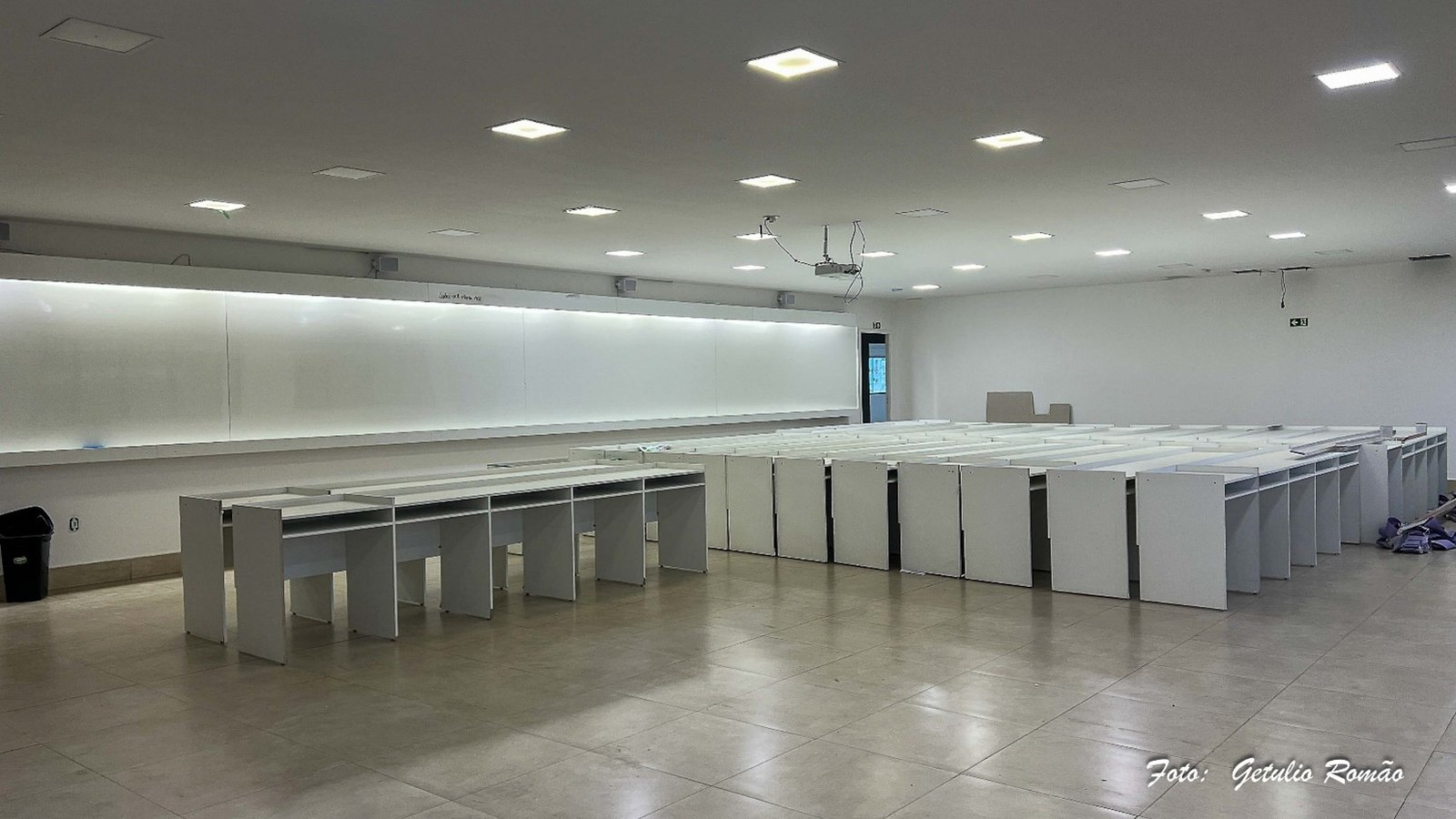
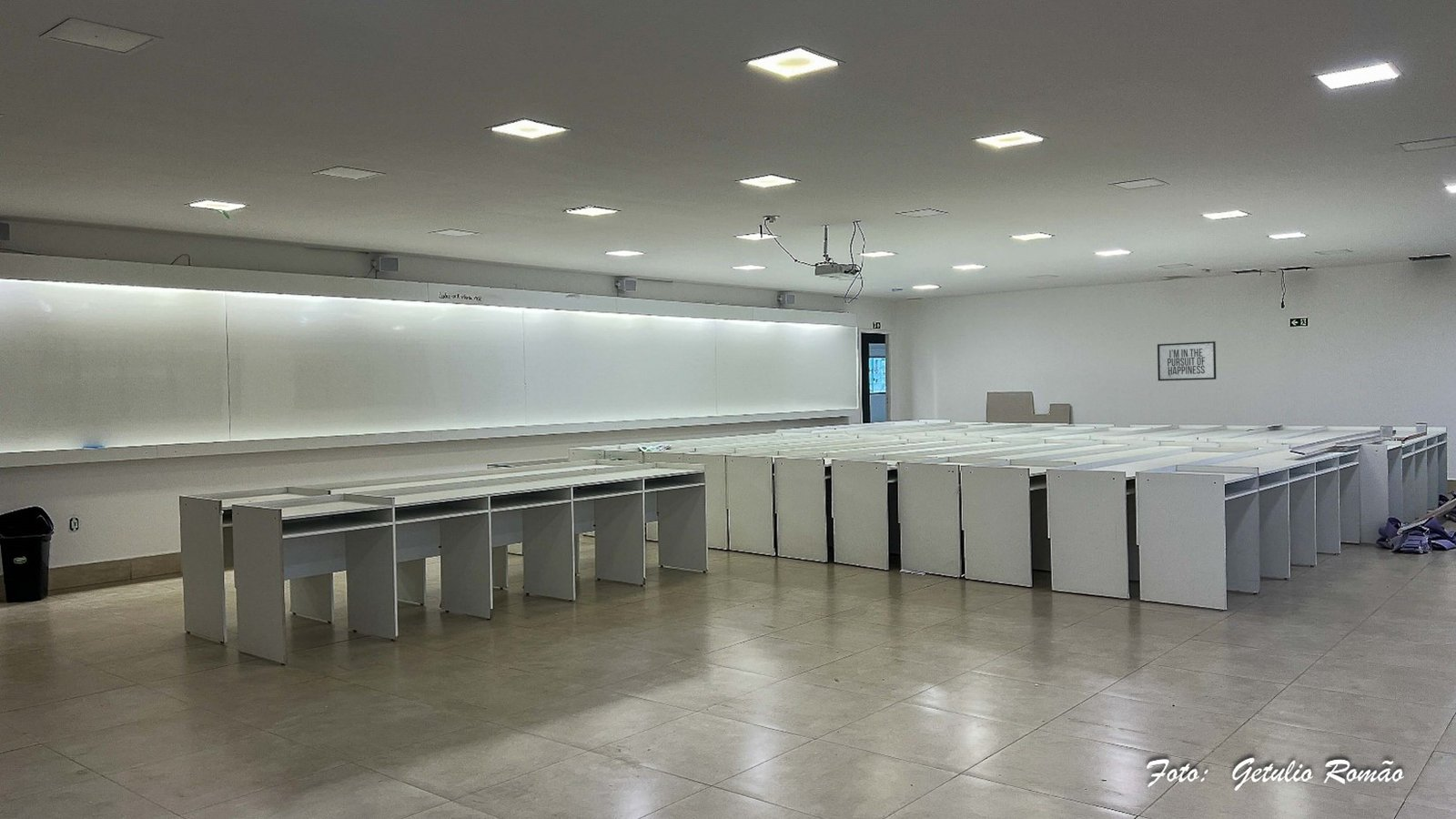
+ mirror (1186, 361)
